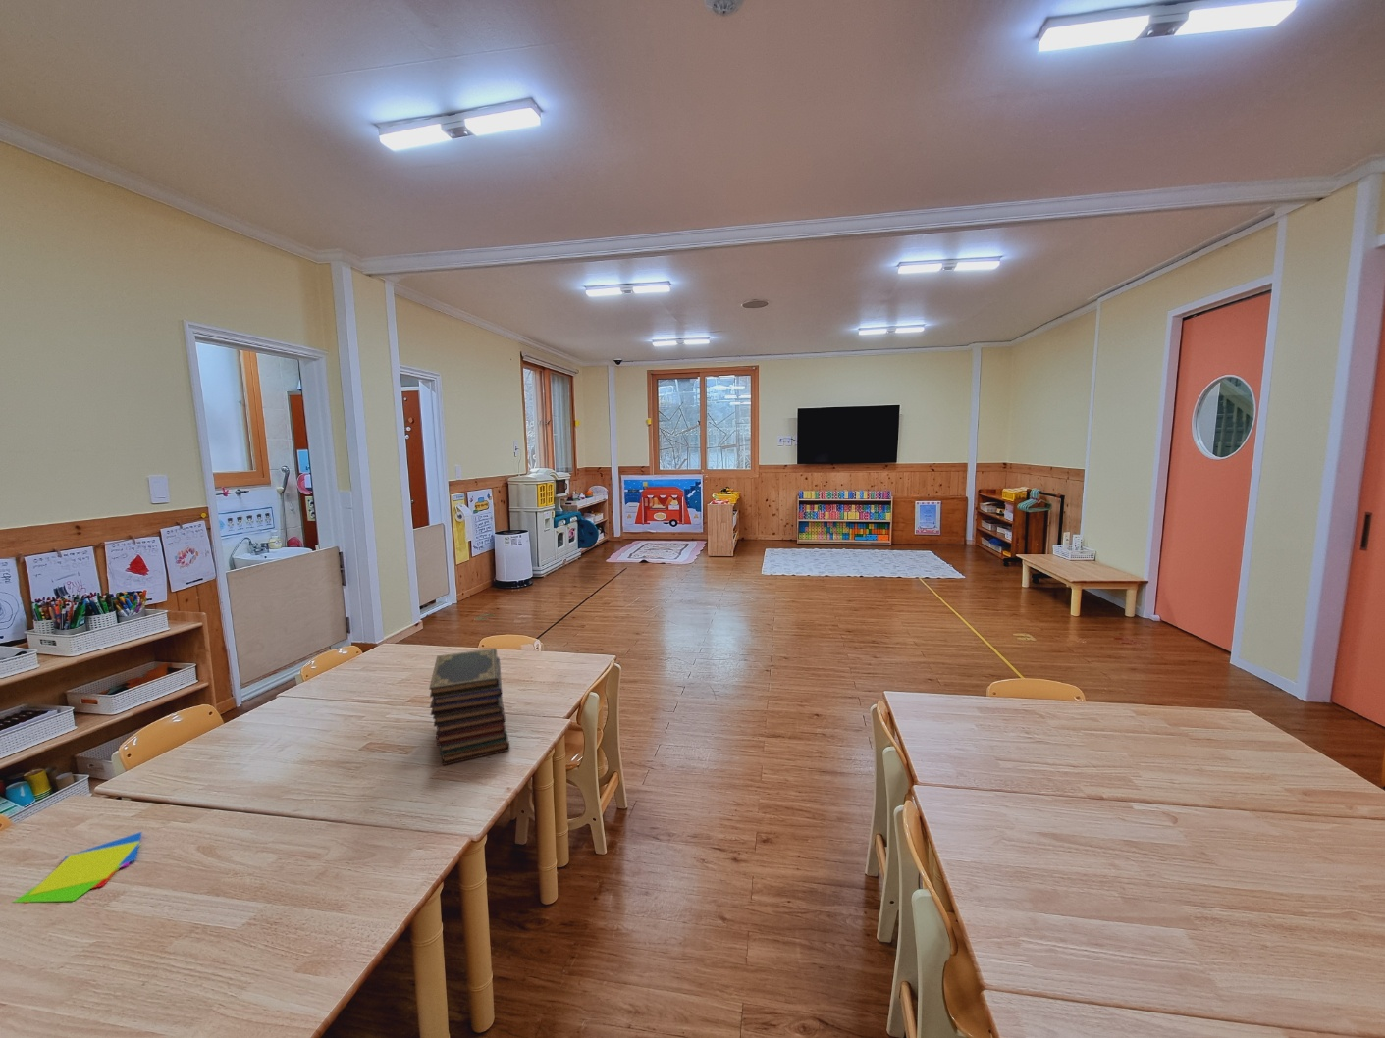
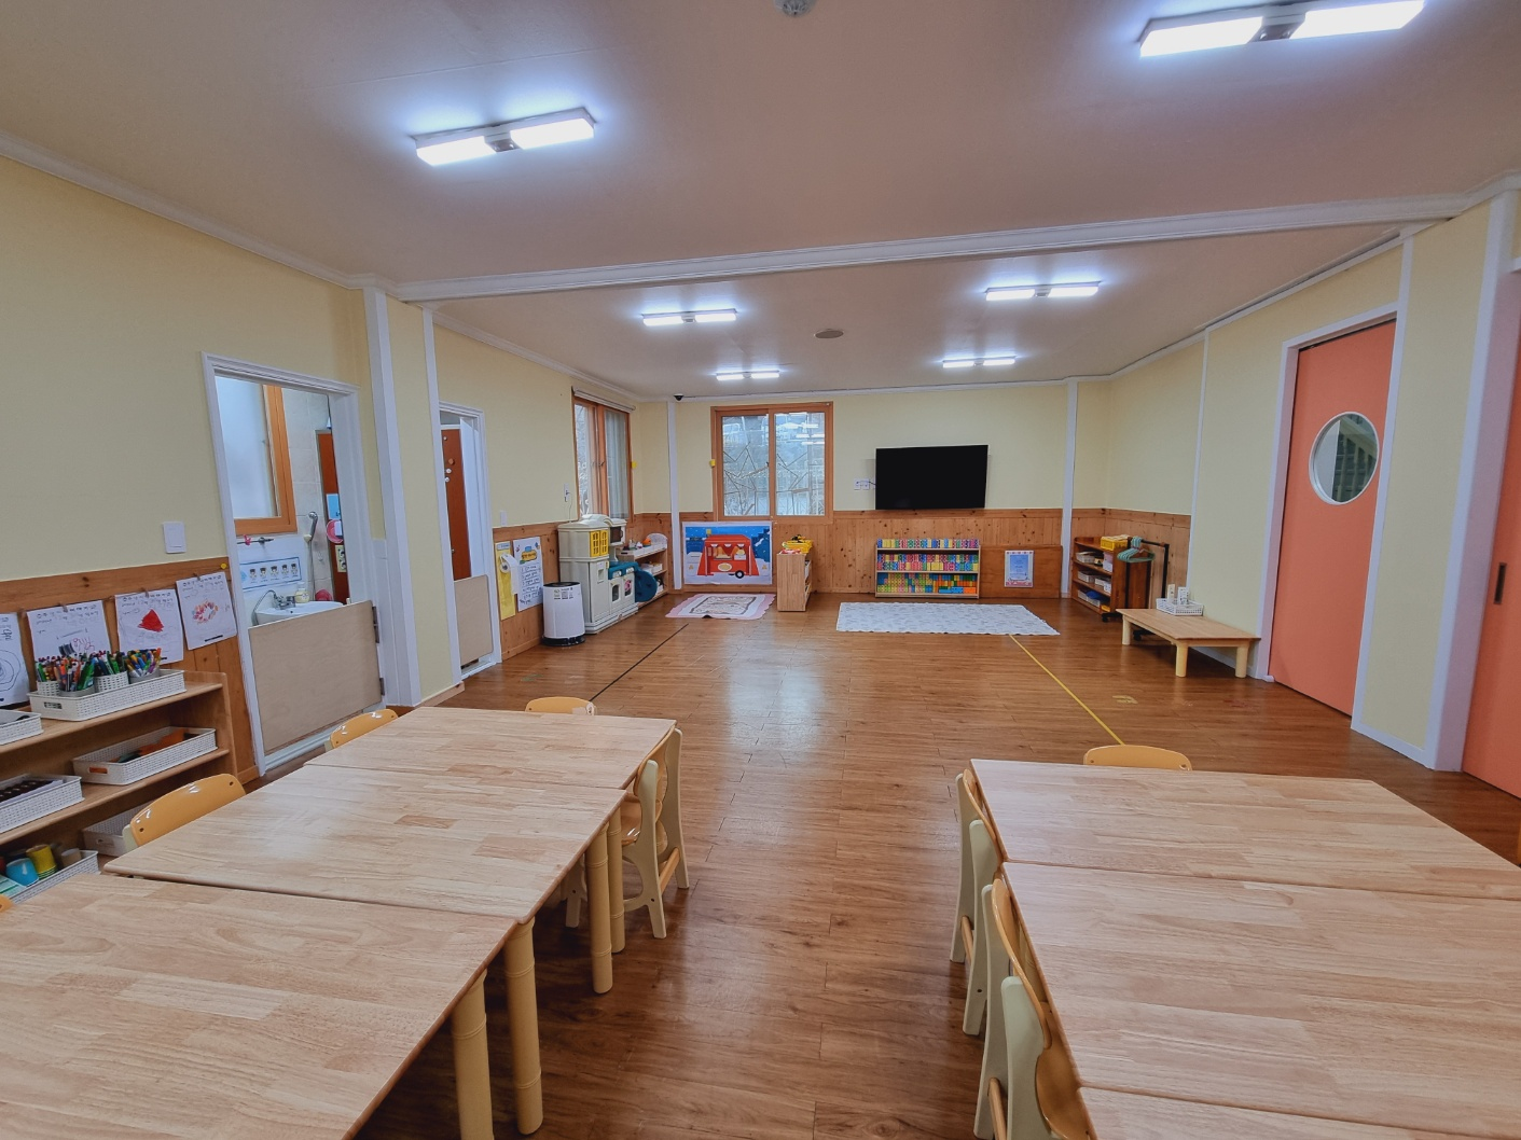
- puzzle (88, 867)
- book stack (469, 701)
